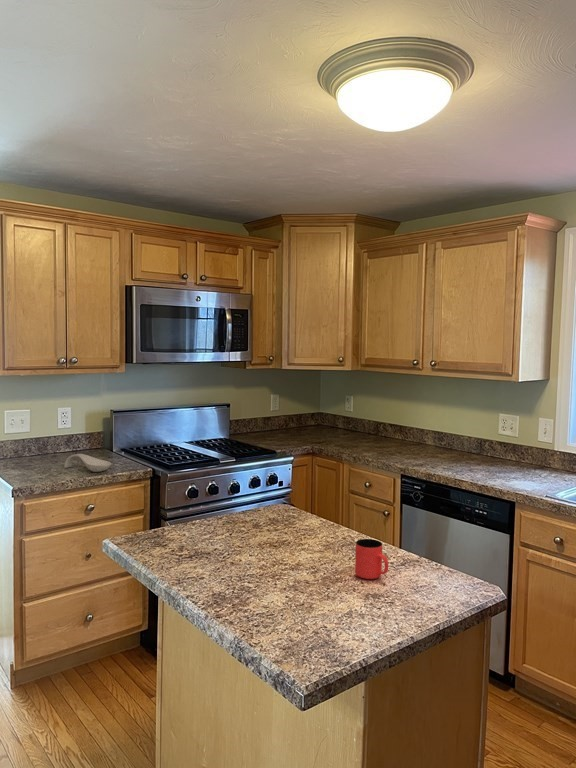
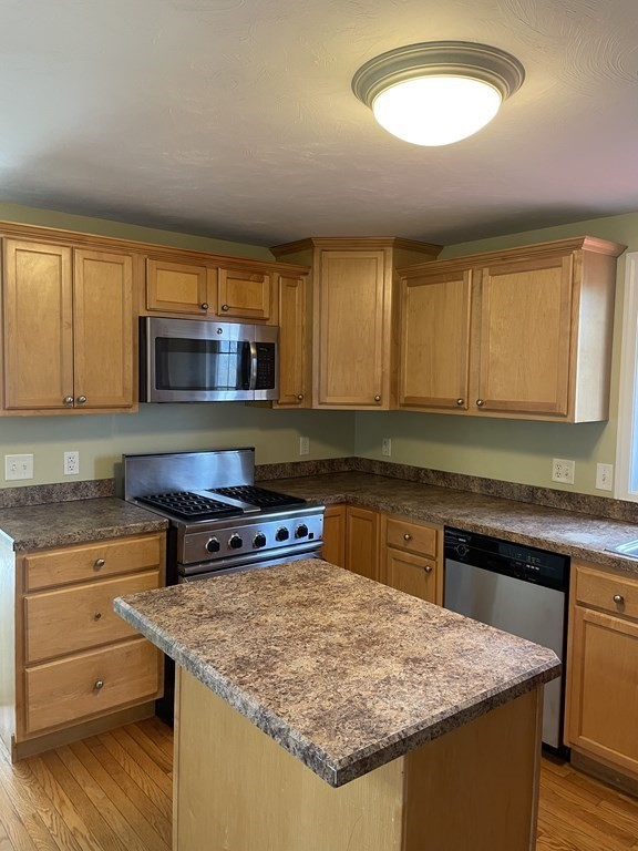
- spoon rest (87, 462)
- cup (372, 560)
